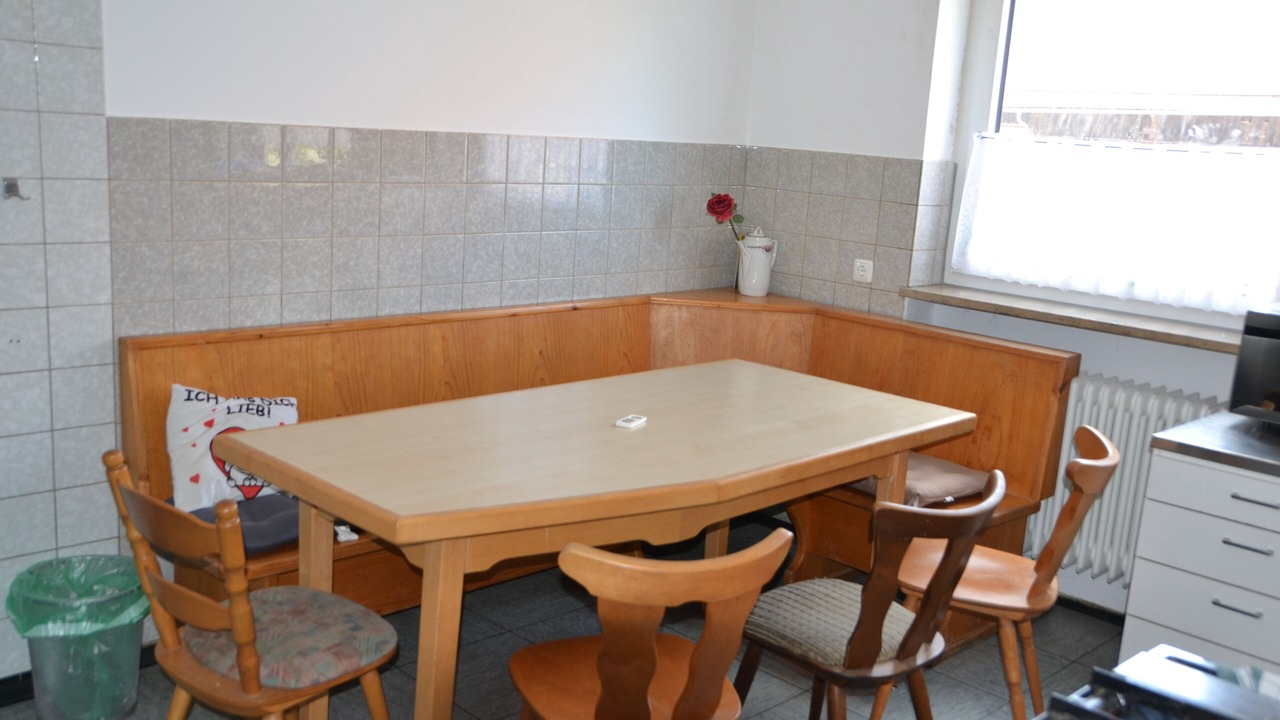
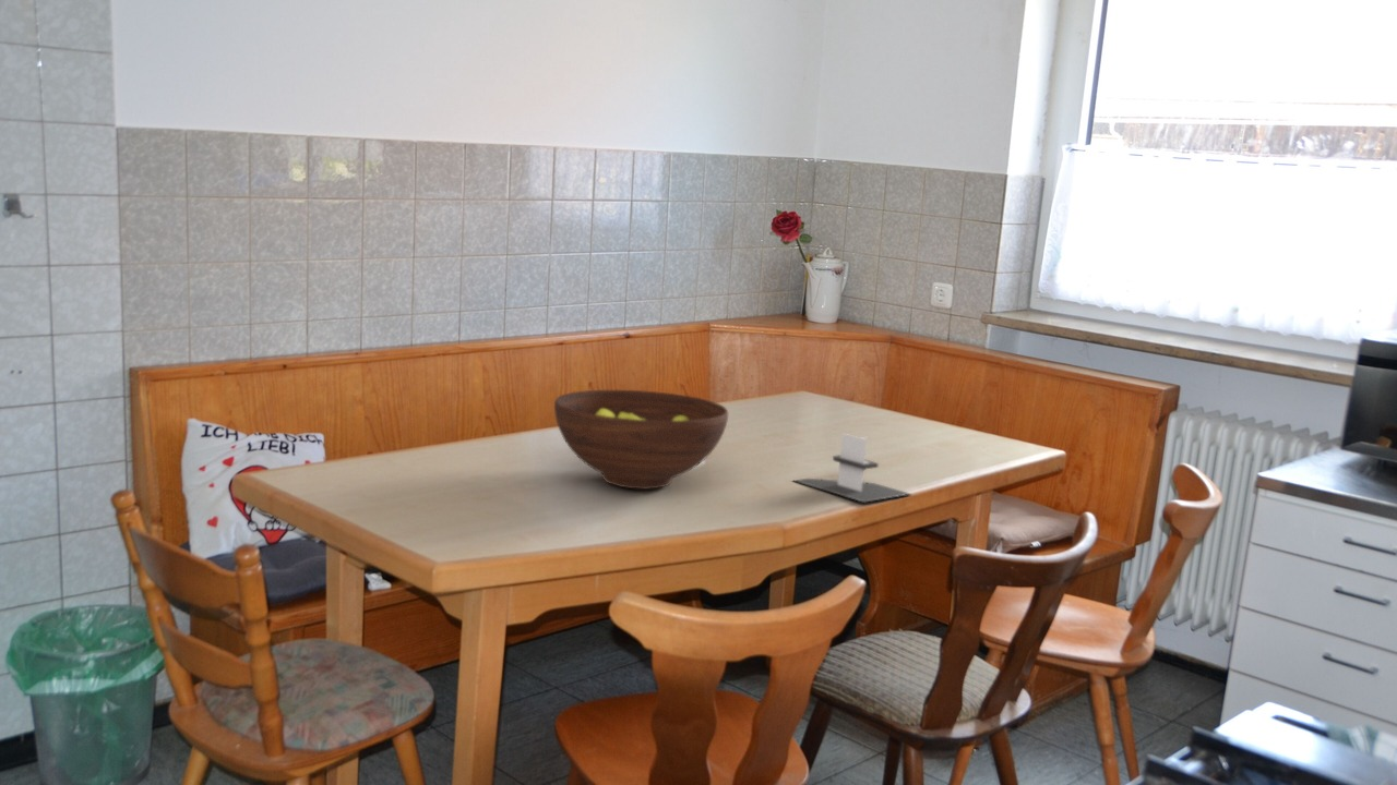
+ fruit bowl (638, 444)
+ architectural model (853, 461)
